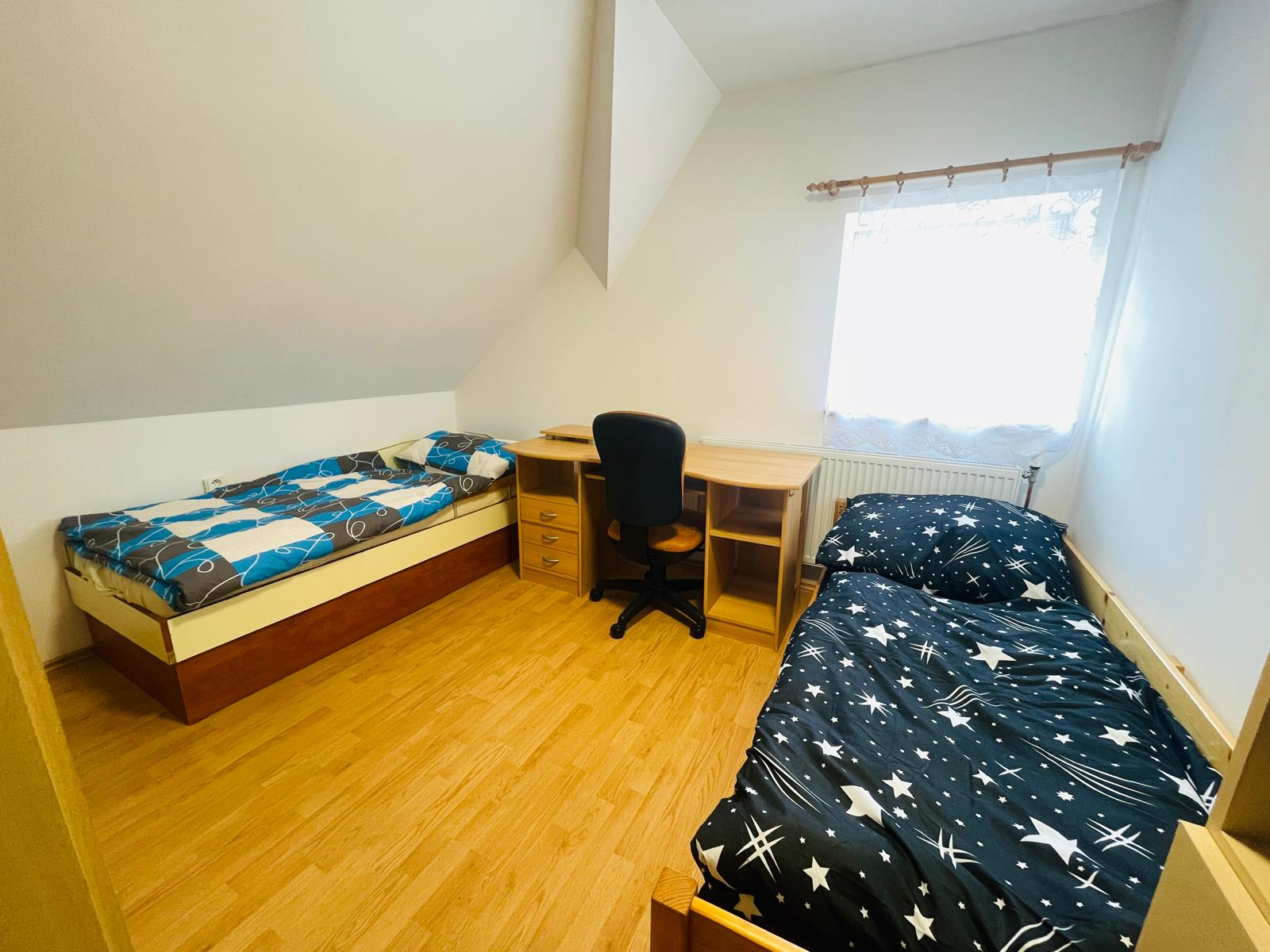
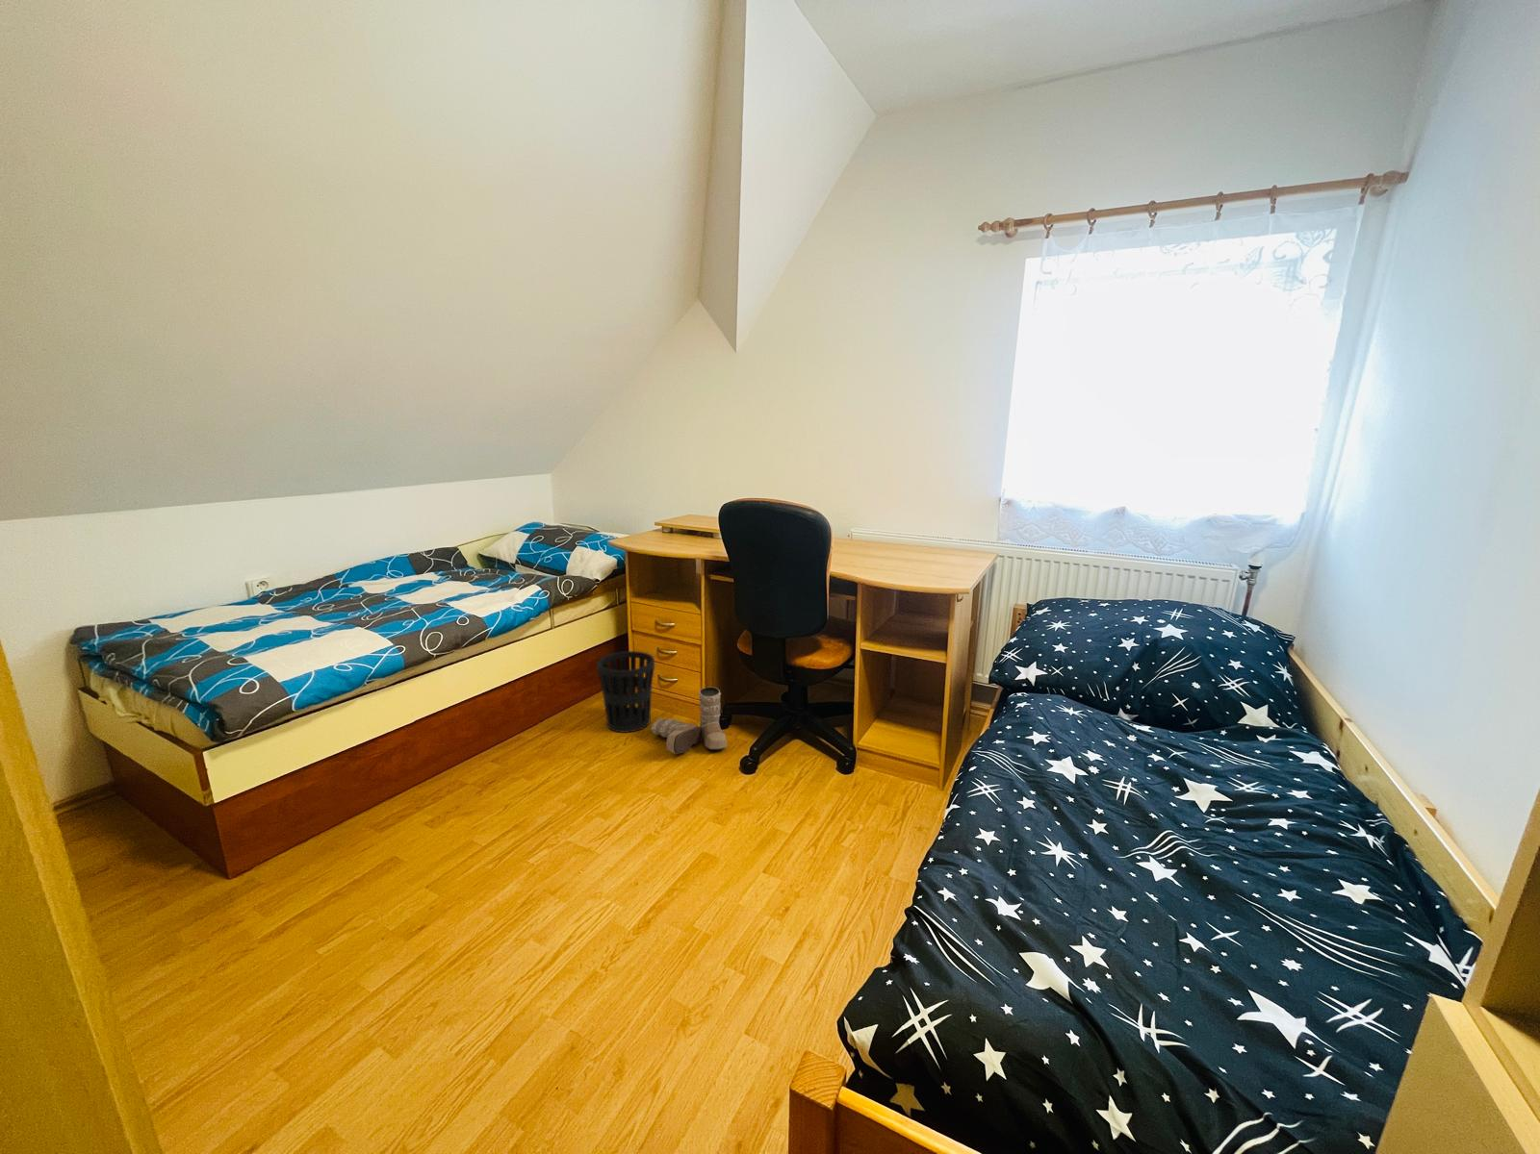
+ boots (689, 724)
+ wastebasket (627, 691)
